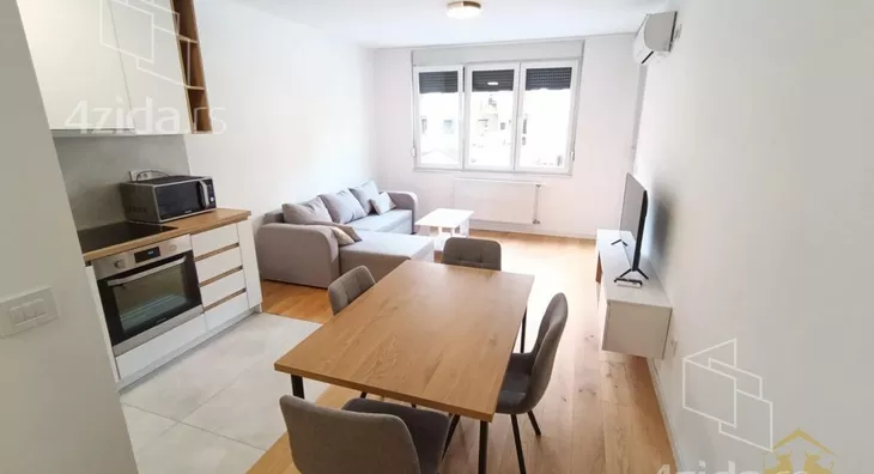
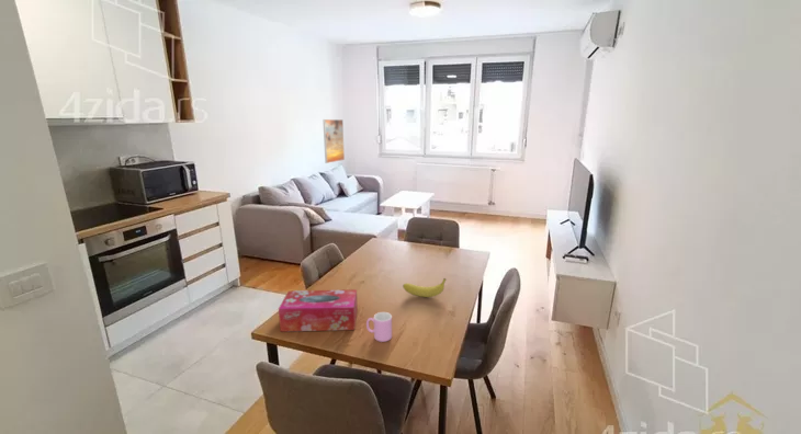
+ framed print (334, 140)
+ tissue box (319, 309)
+ cup (379, 326)
+ fruit (424, 287)
